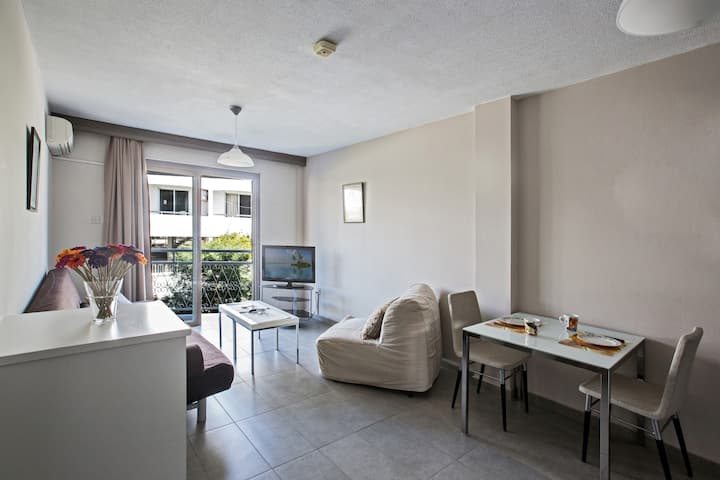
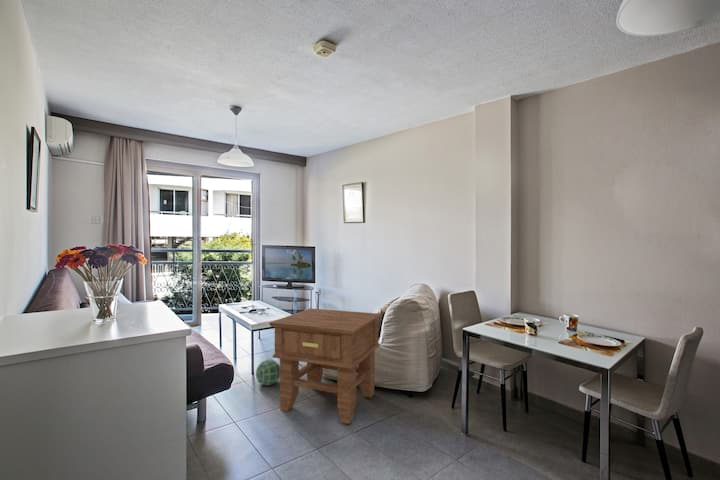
+ volleyball (268, 372)
+ side table (329, 359)
